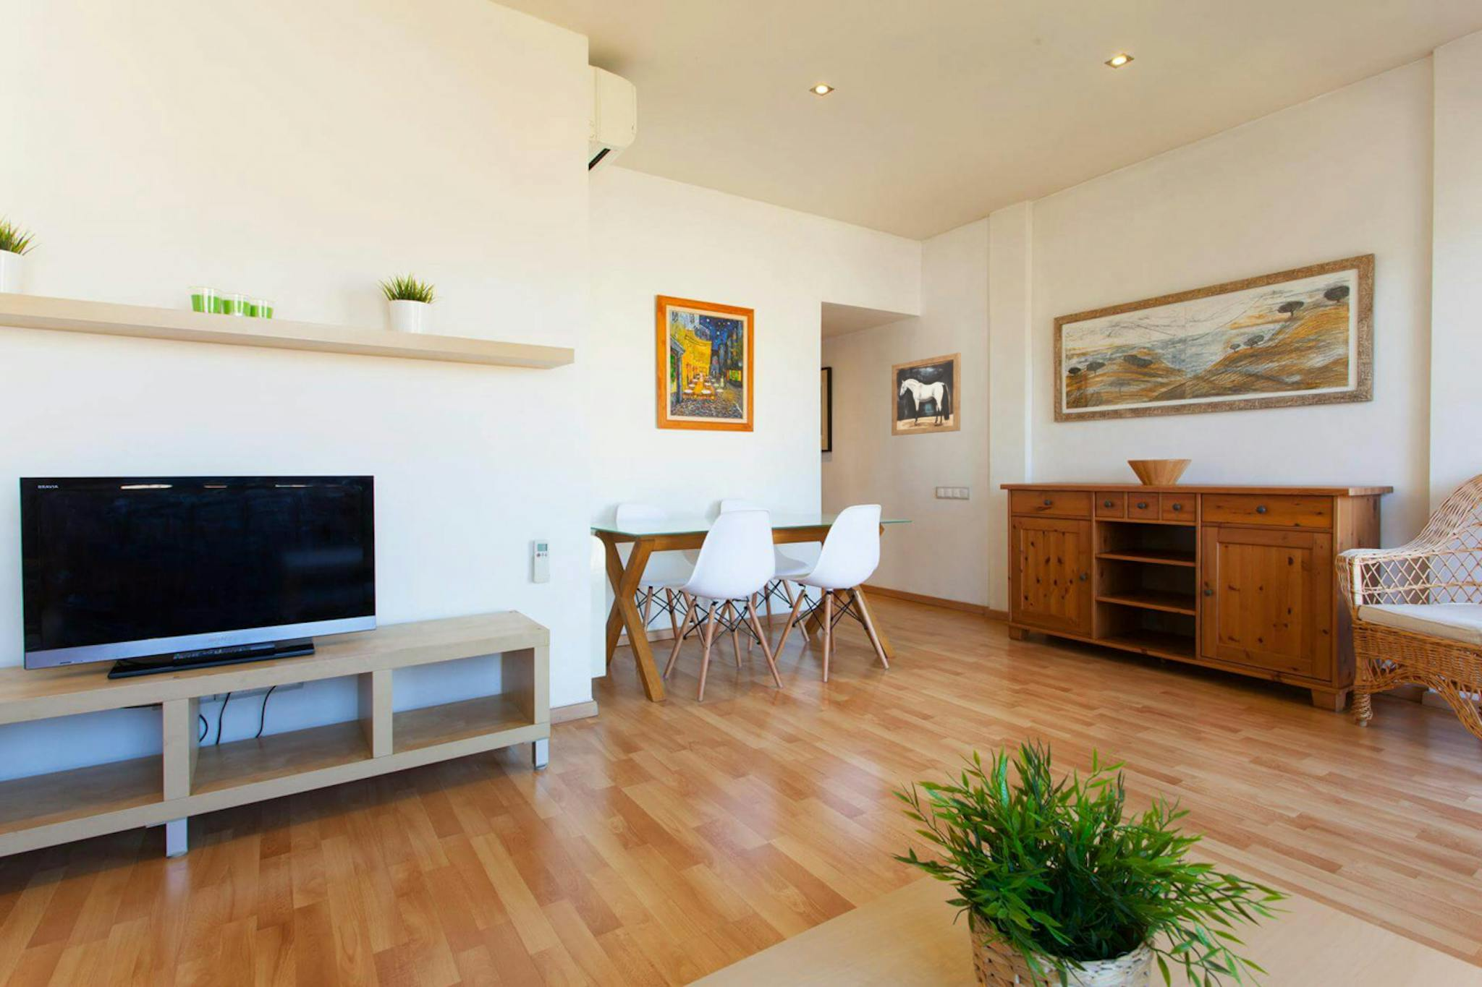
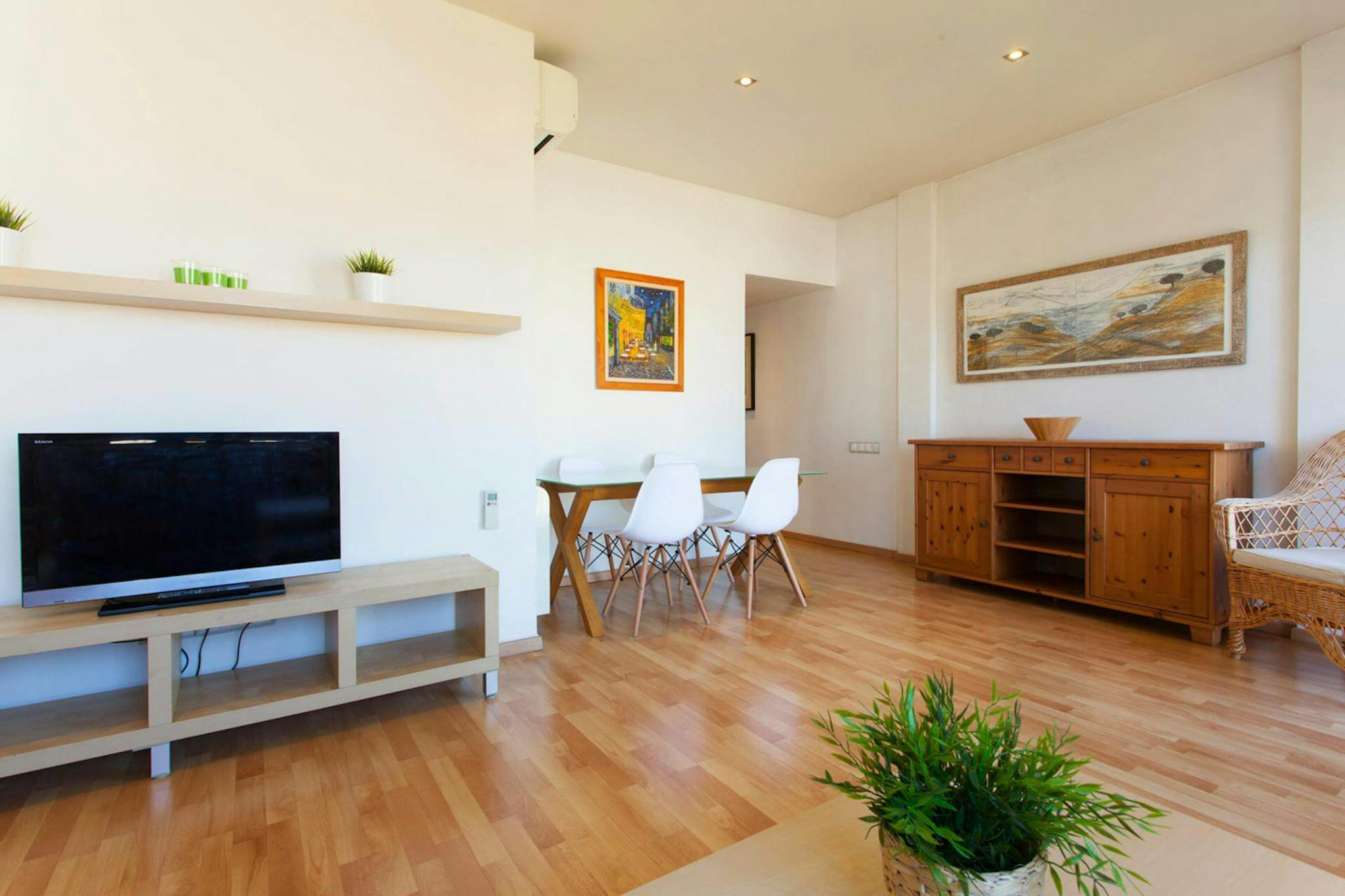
- wall art (924, 397)
